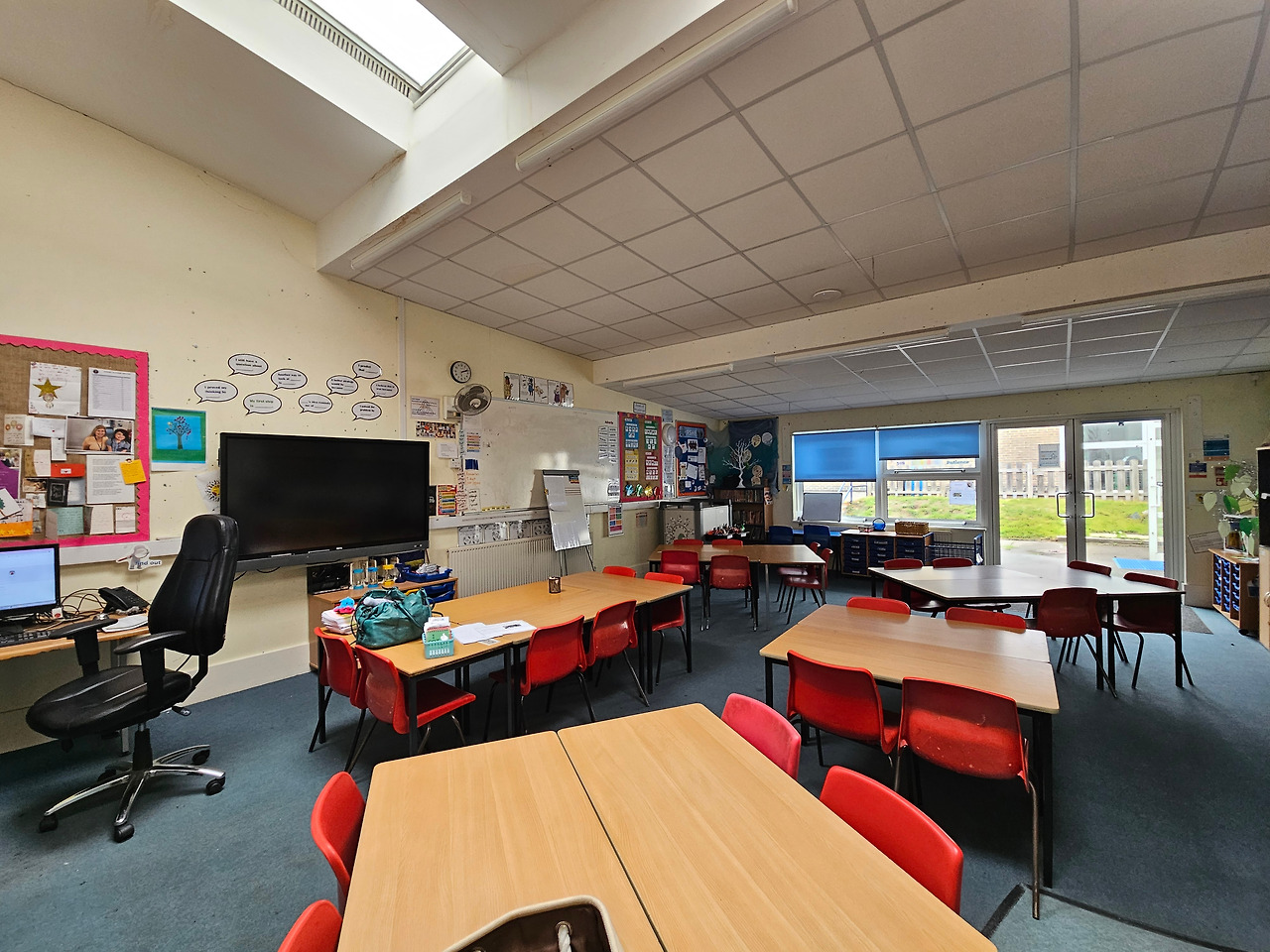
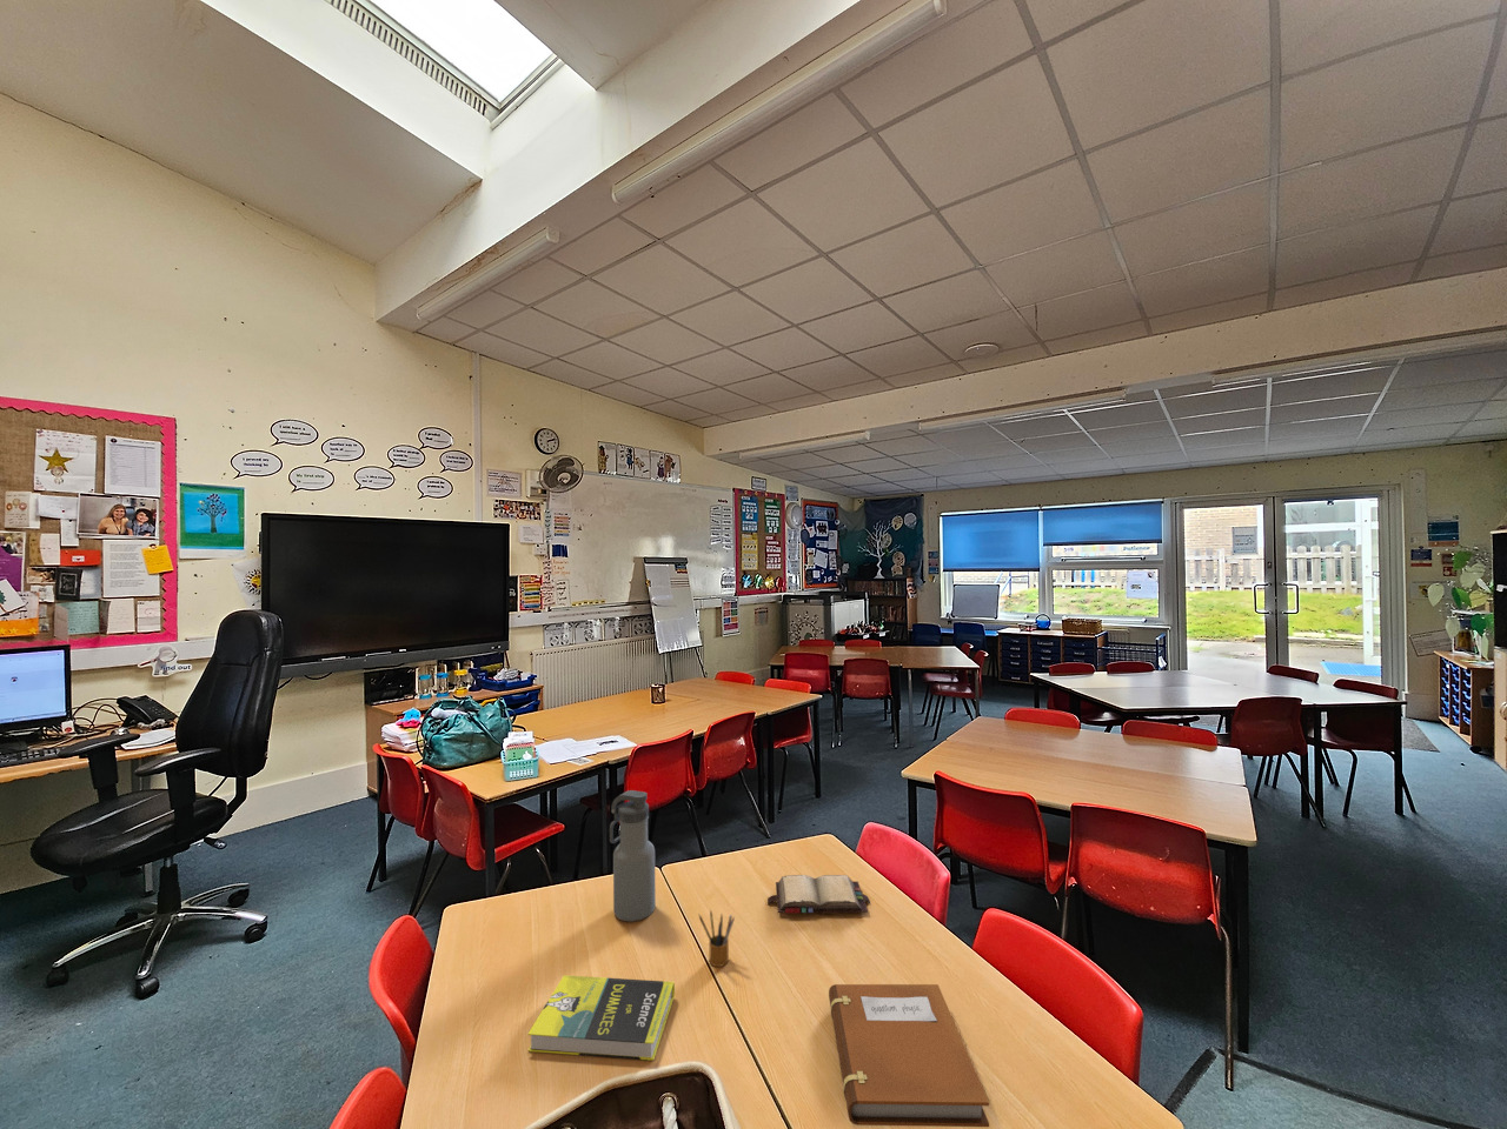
+ pencil box (717, 936)
+ notebook (897, 1042)
+ hardback book (819, 894)
+ water bottle (634, 851)
+ book (605, 1013)
